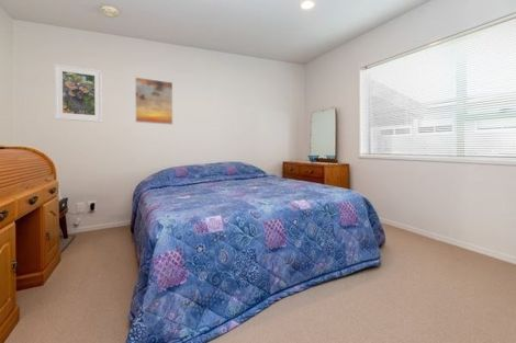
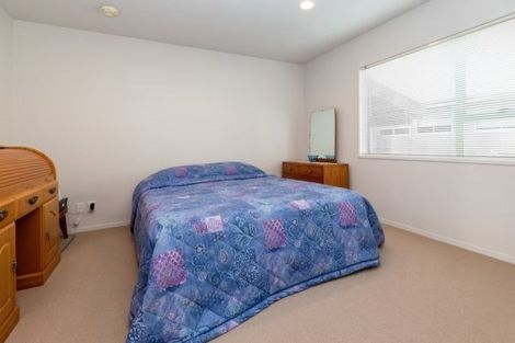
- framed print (79, 93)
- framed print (154, 101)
